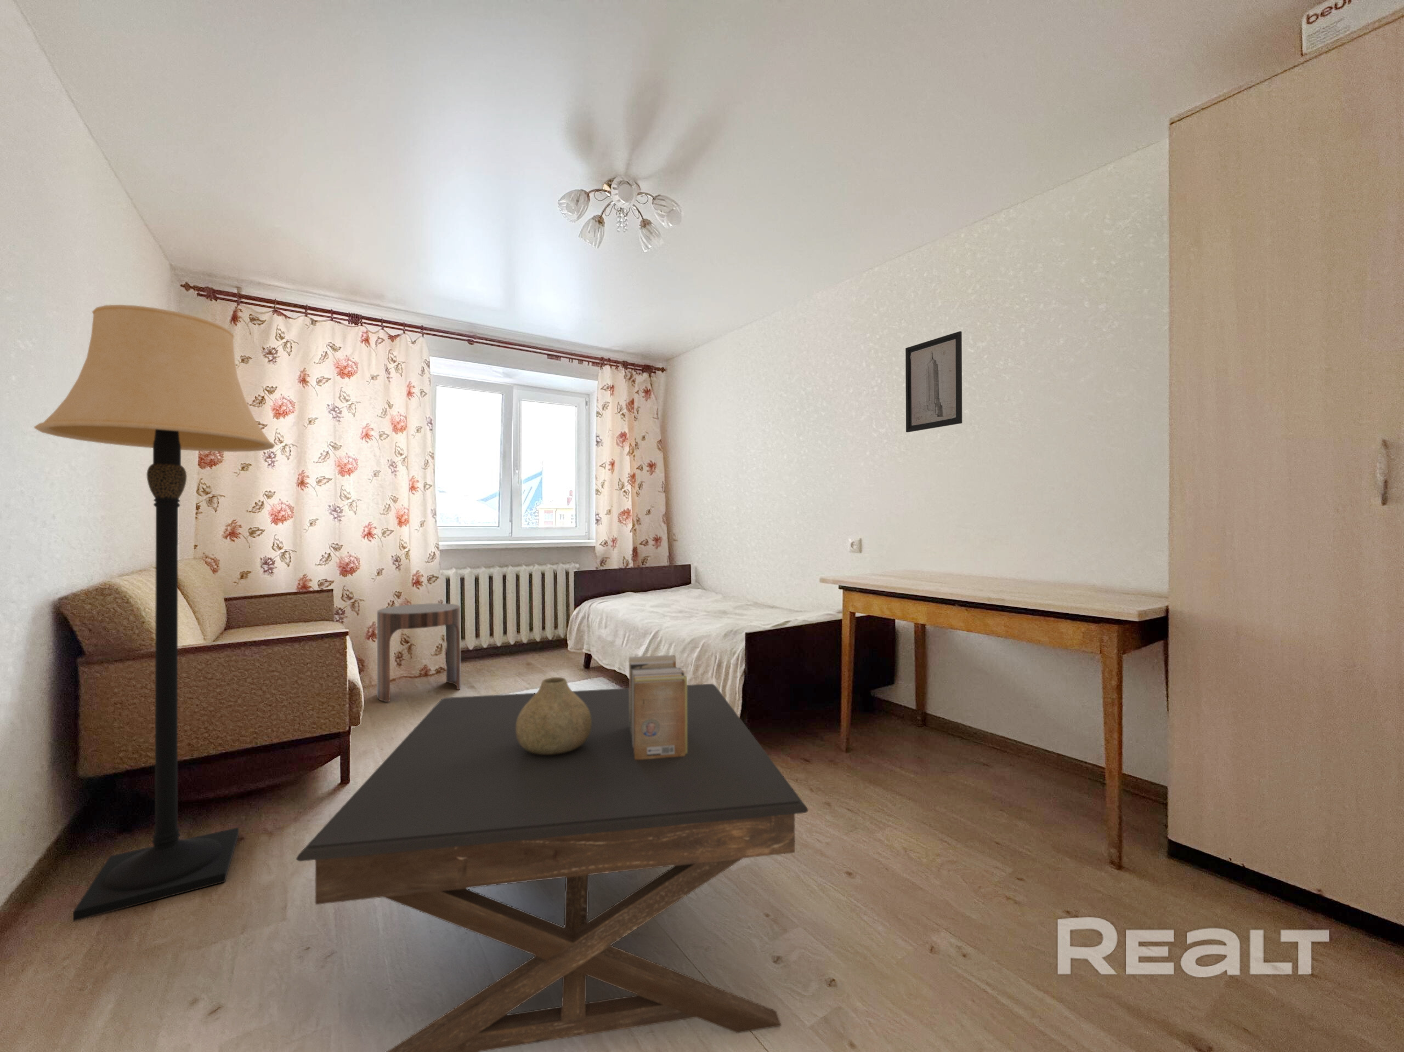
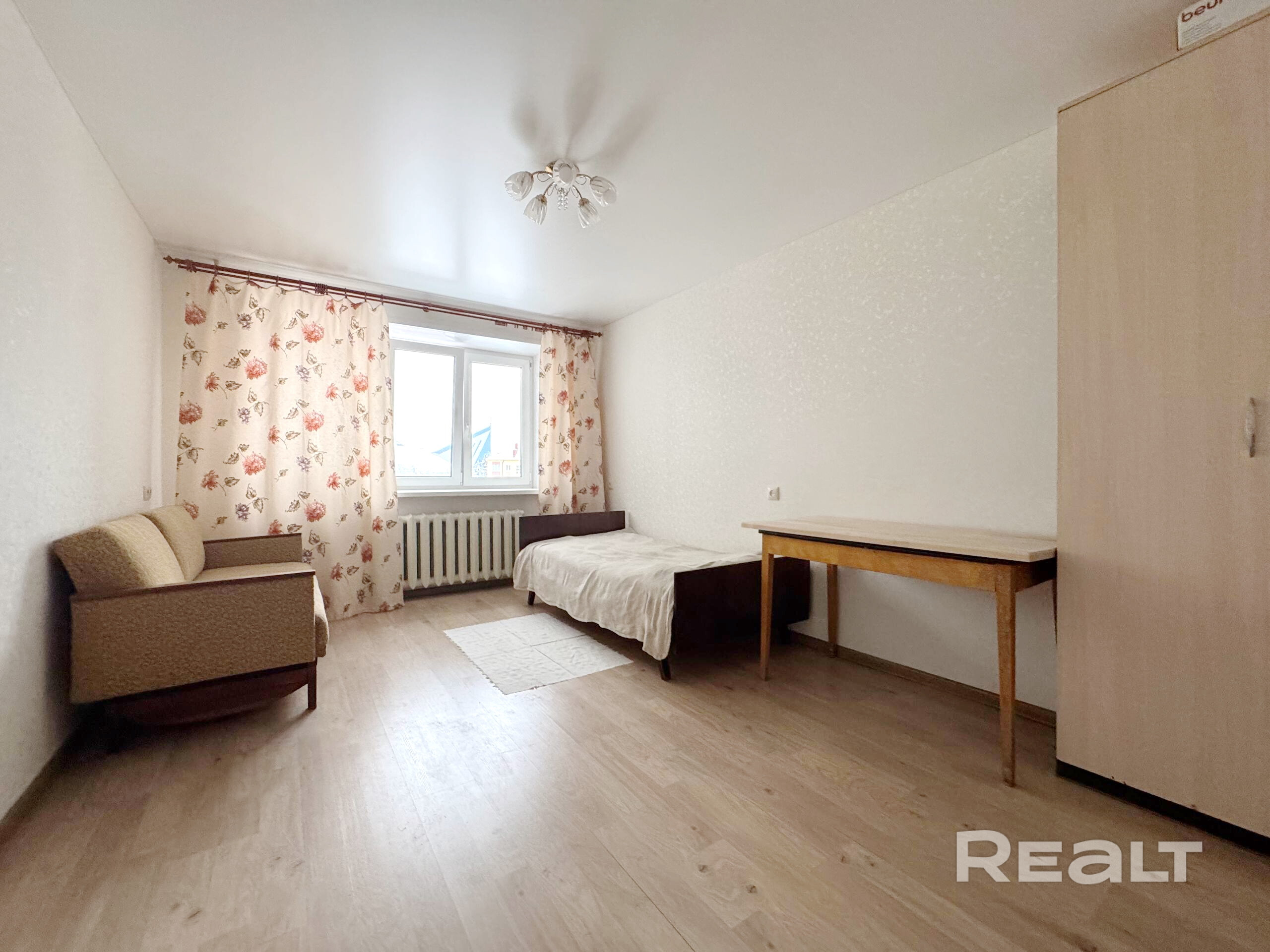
- vase (554, 713)
- lamp (167, 597)
- books (657, 702)
- wall art (932, 383)
- side table (420, 628)
- coffee table (579, 827)
